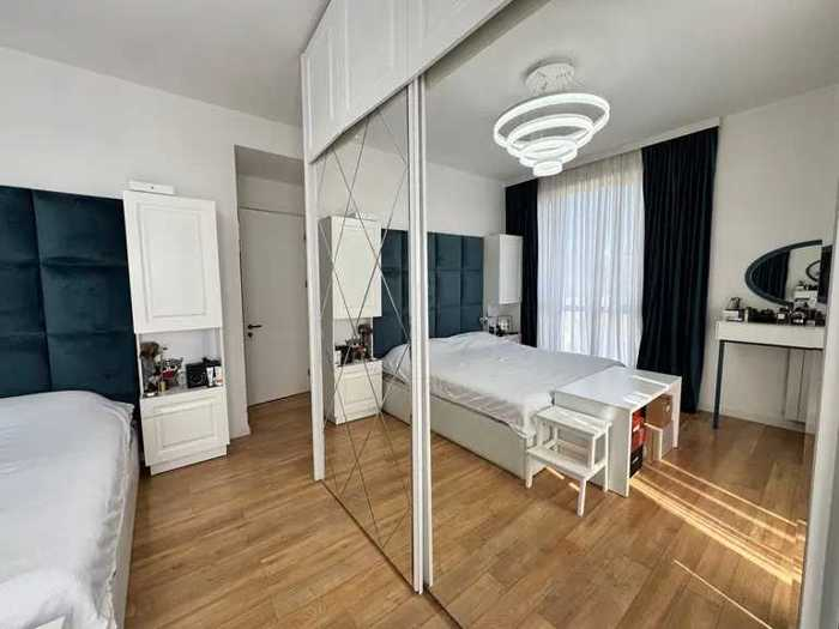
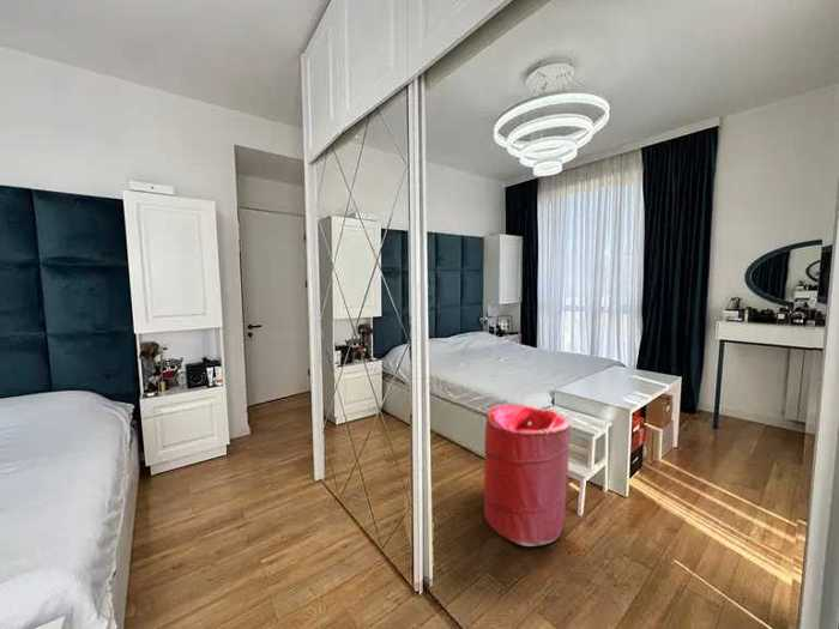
+ laundry hamper (525, 464)
